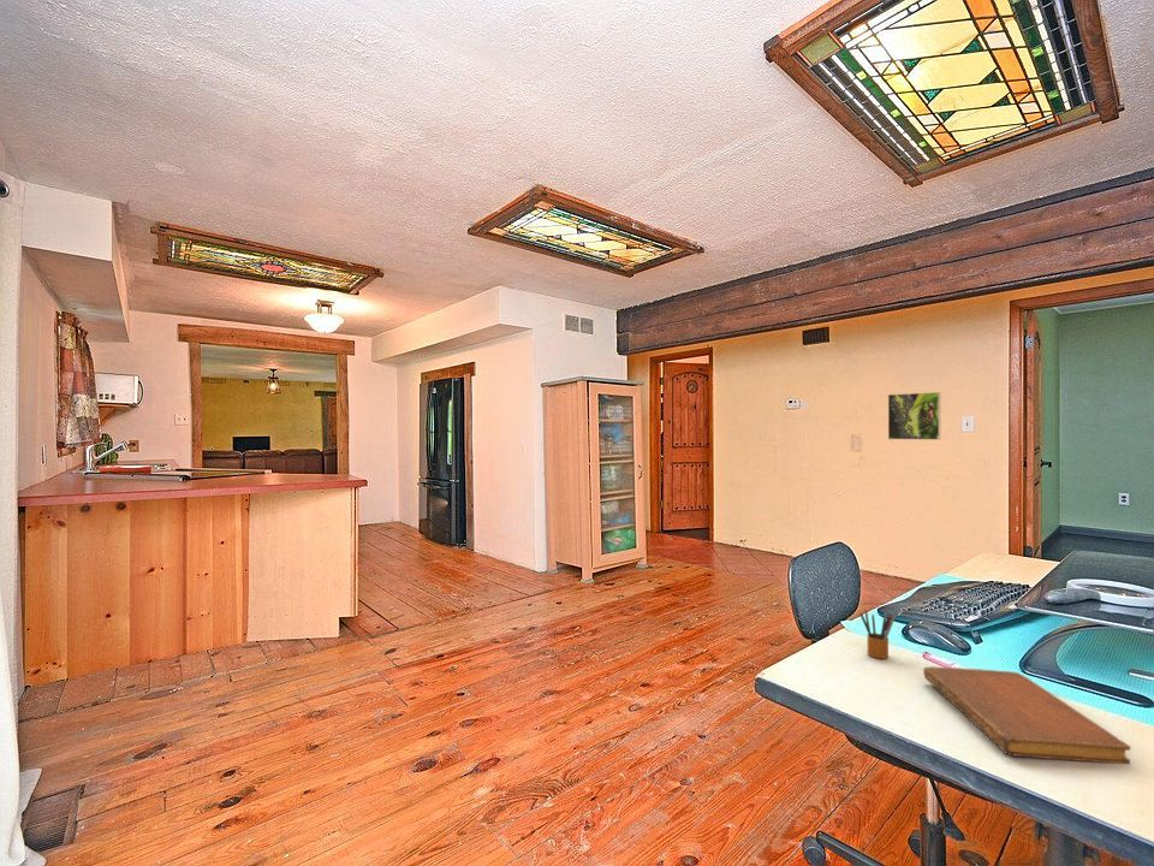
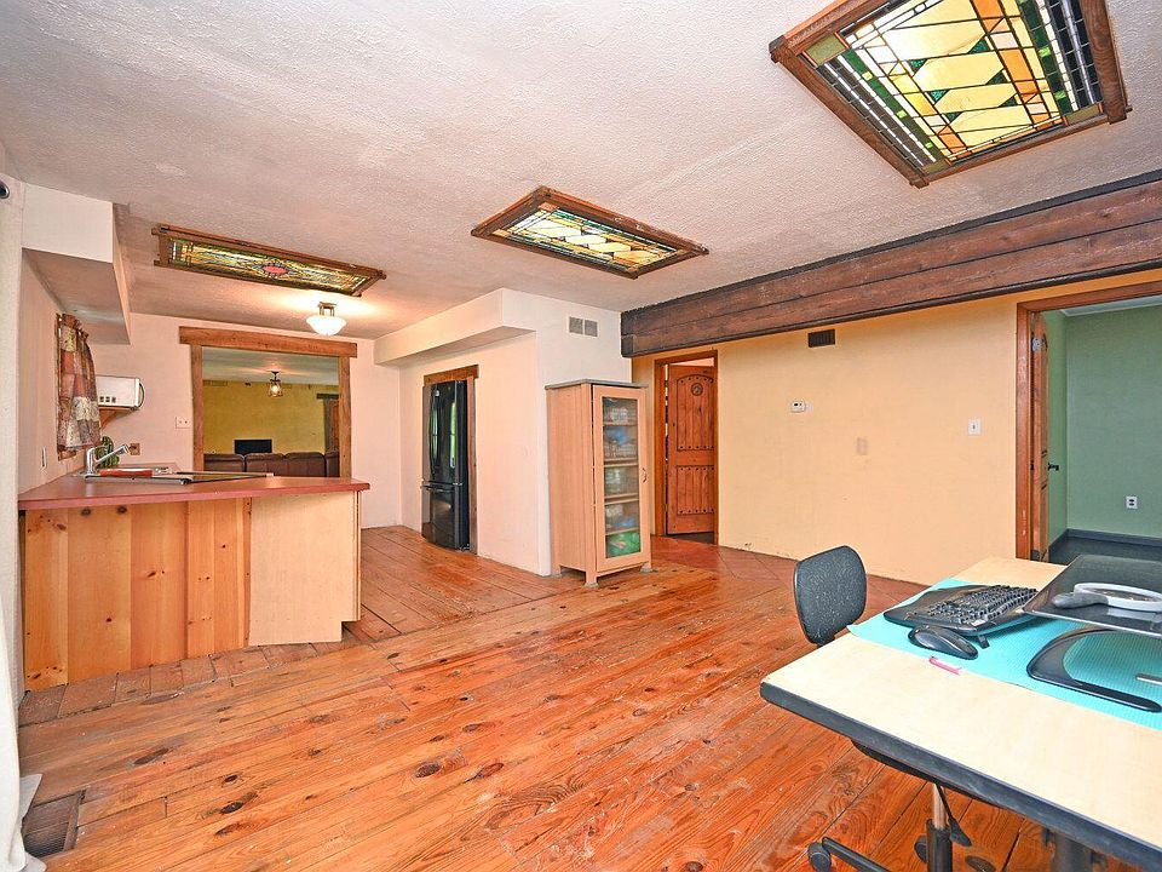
- notebook (1012, 707)
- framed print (912, 416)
- pencil box (875, 631)
